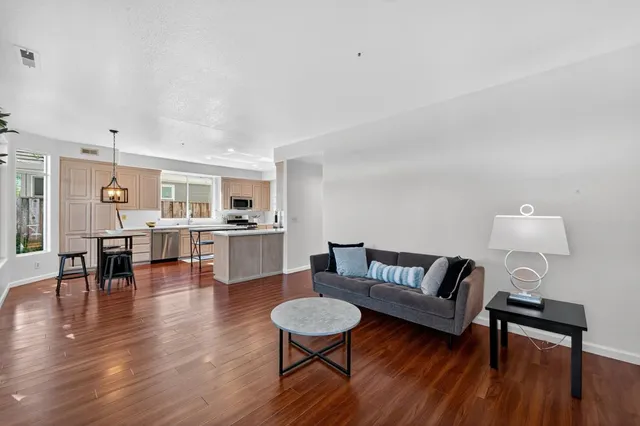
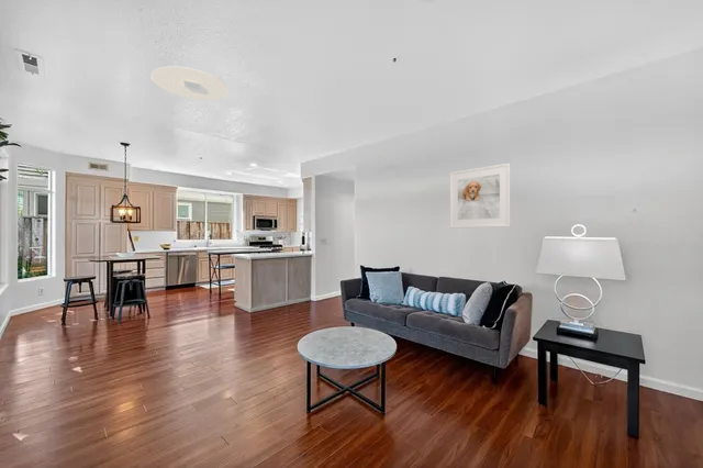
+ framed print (478, 198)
+ ceiling light (191, 81)
